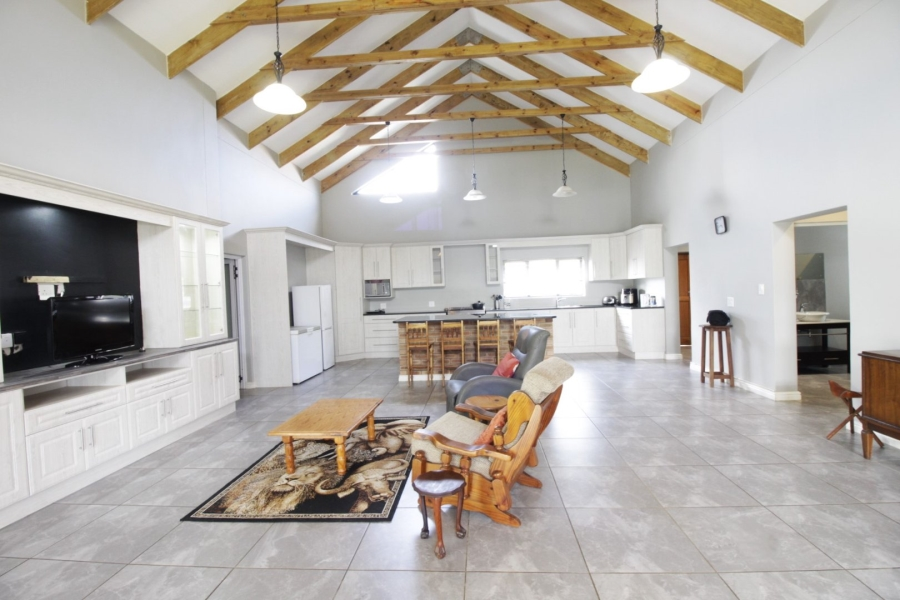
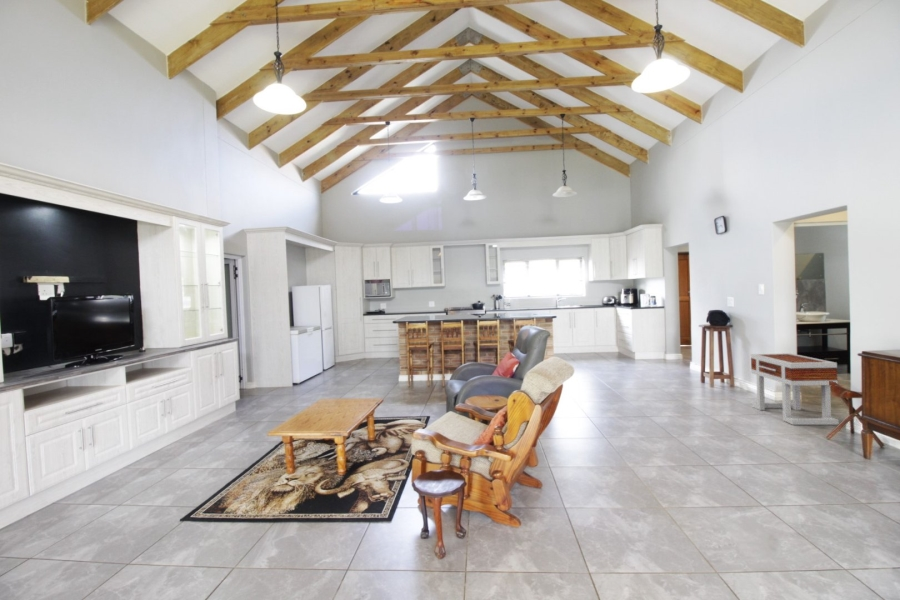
+ side table (789, 386)
